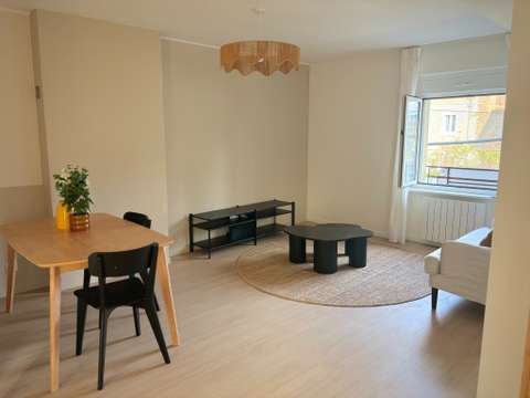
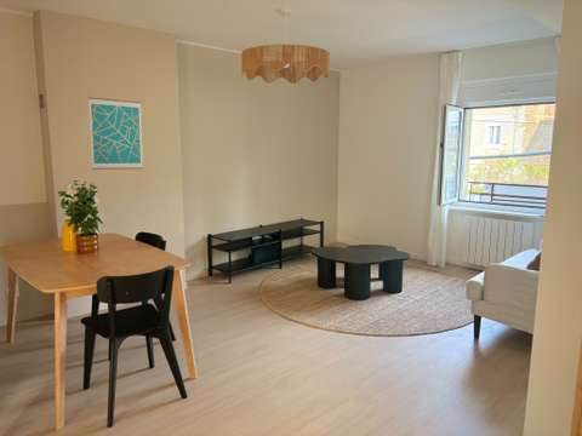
+ wall art (116, 134)
